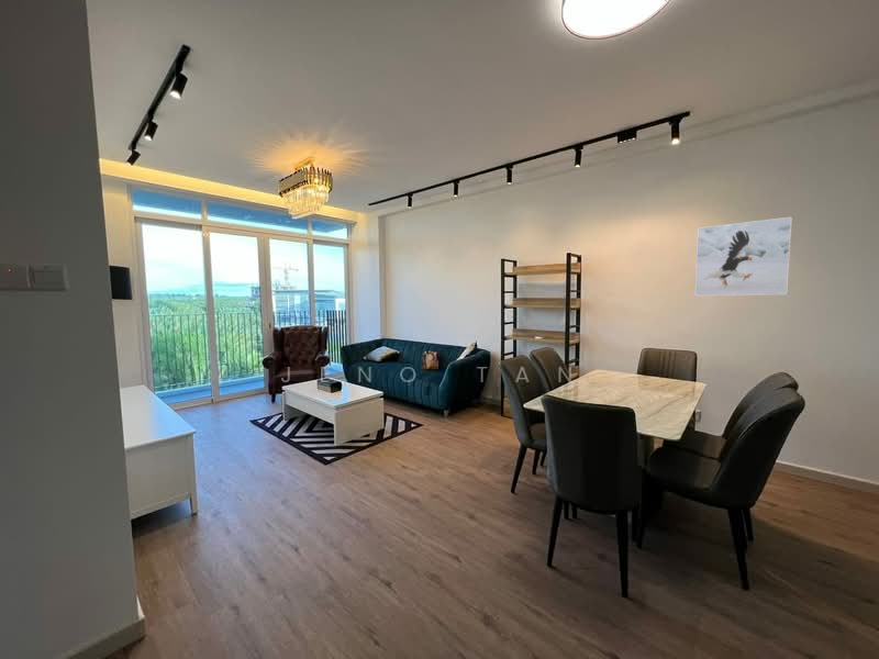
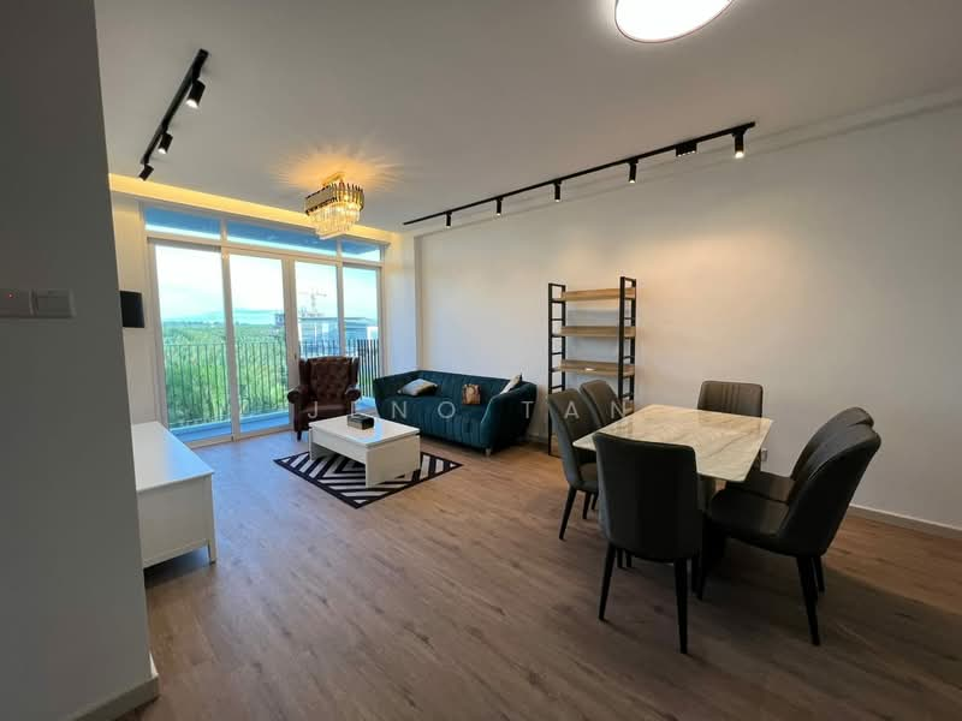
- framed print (739, 259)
